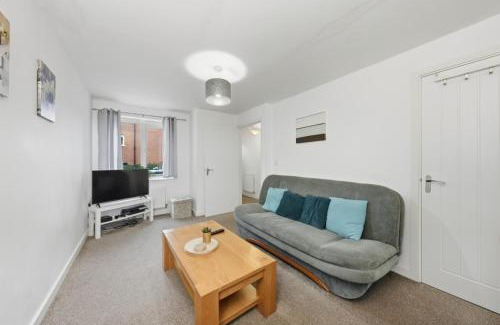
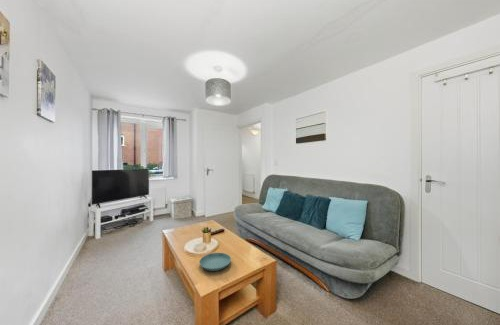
+ saucer (215, 261)
